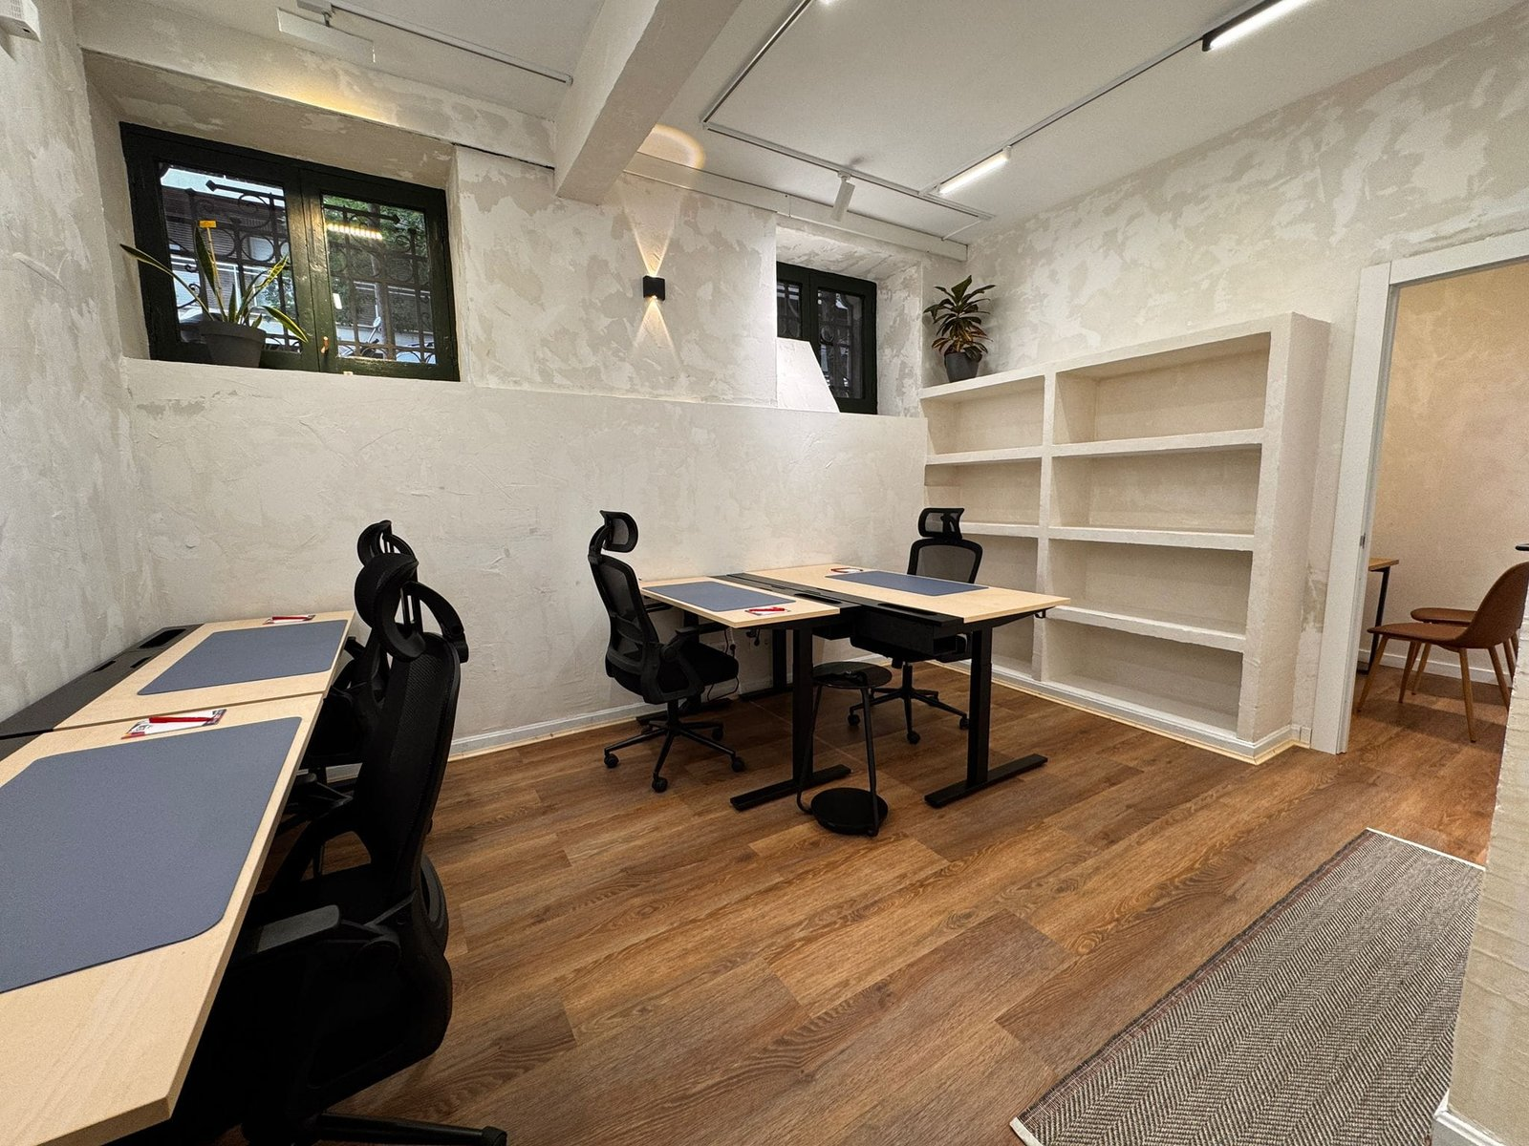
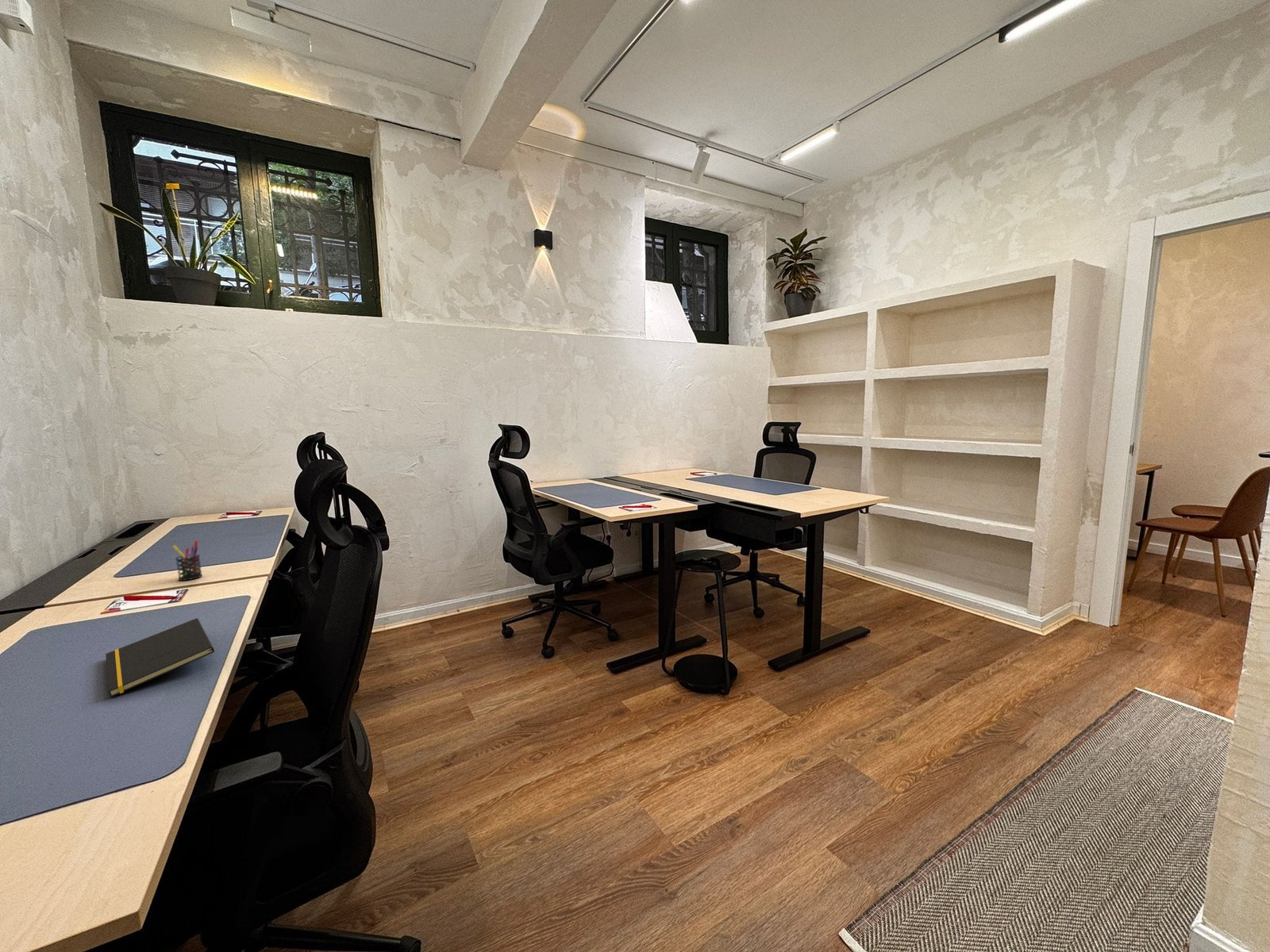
+ notepad (159, 653)
+ pen holder (190, 559)
